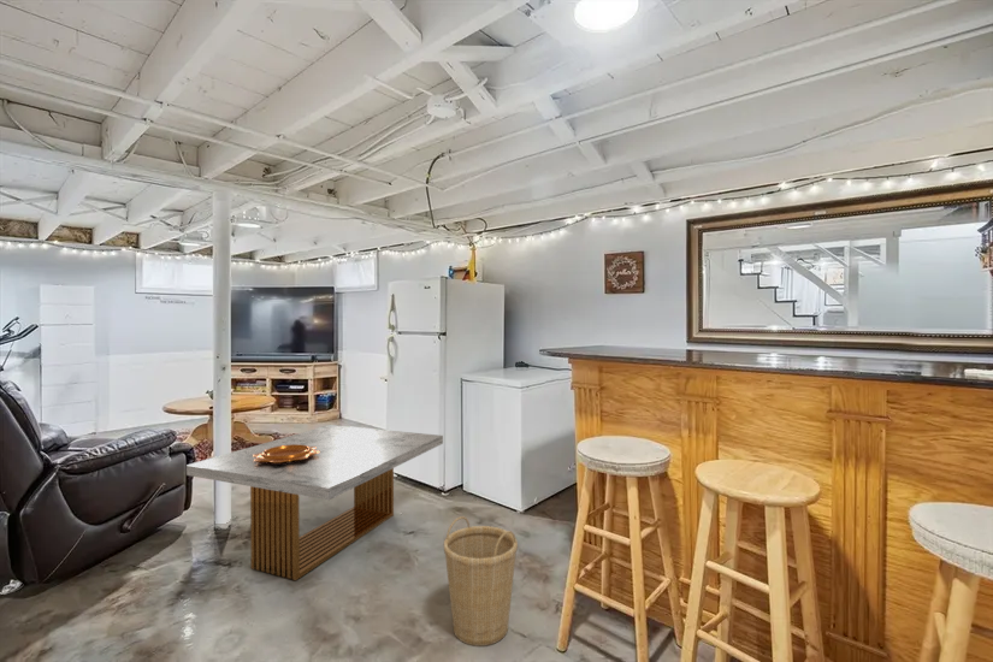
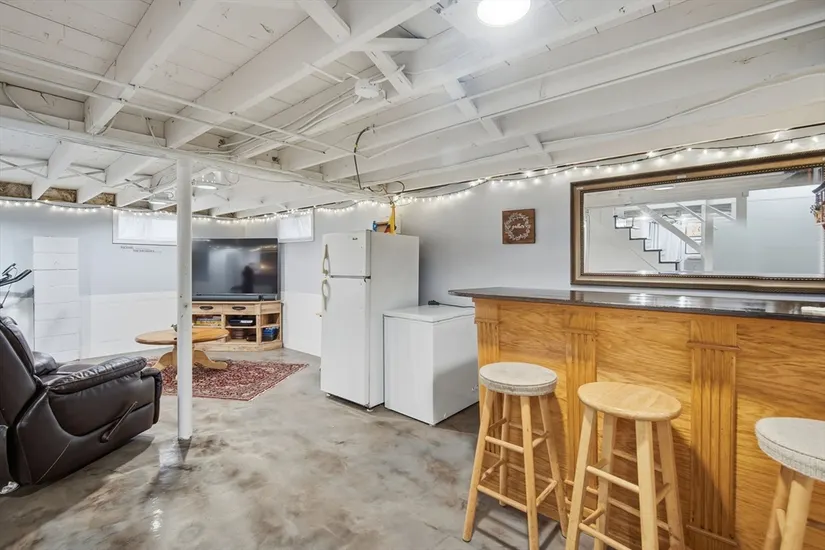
- basket (480, 575)
- coffee table (330, 493)
- decorative bowl (286, 453)
